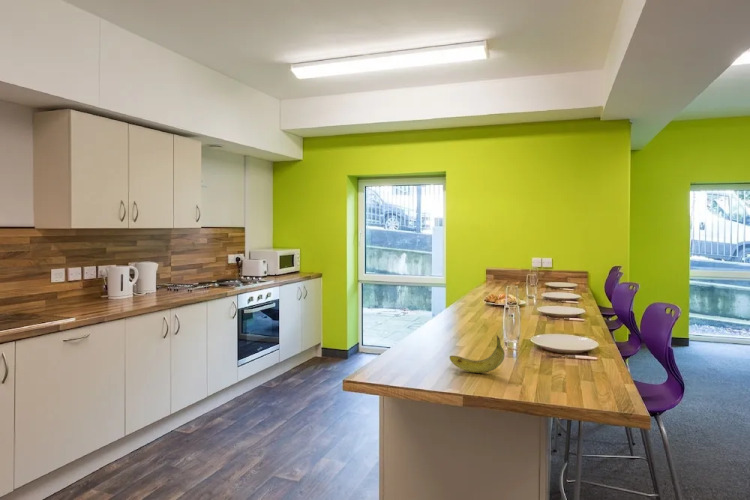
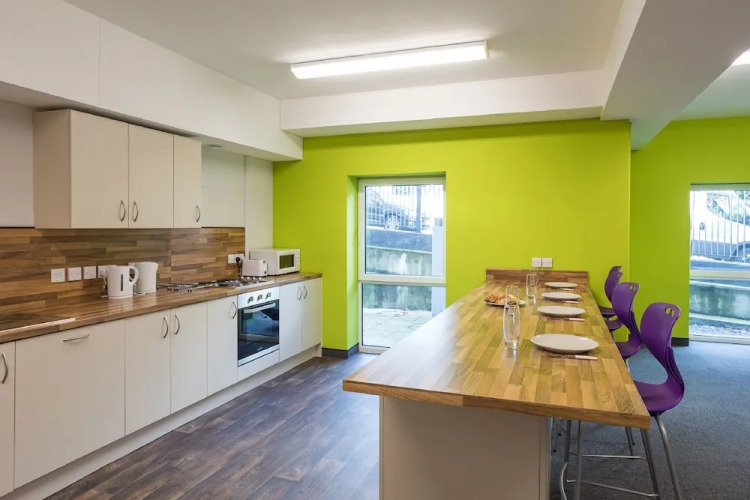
- fruit (480, 360)
